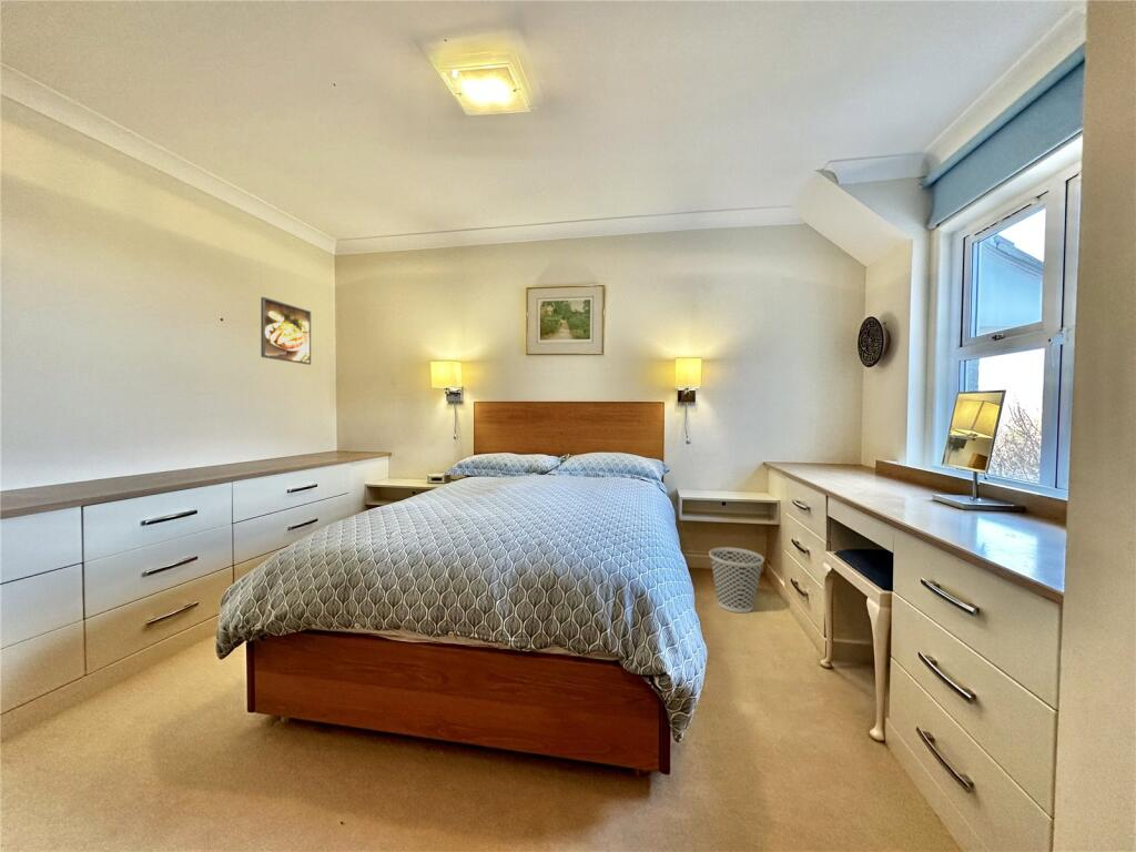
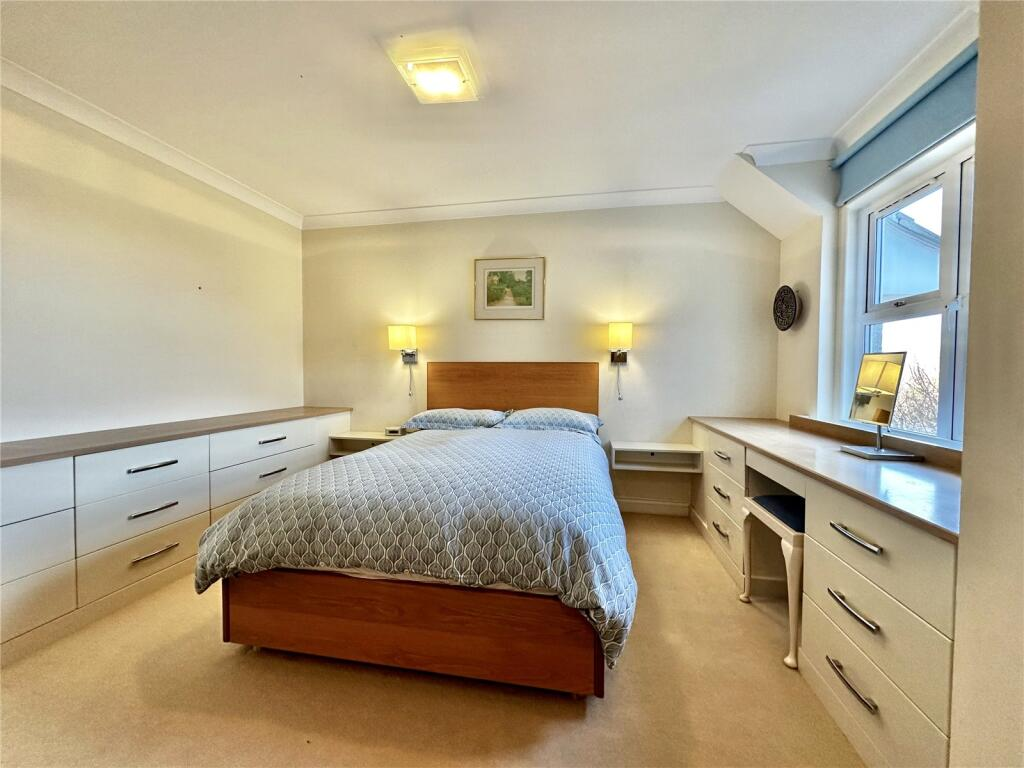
- wastebasket (734, 579)
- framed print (287, 333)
